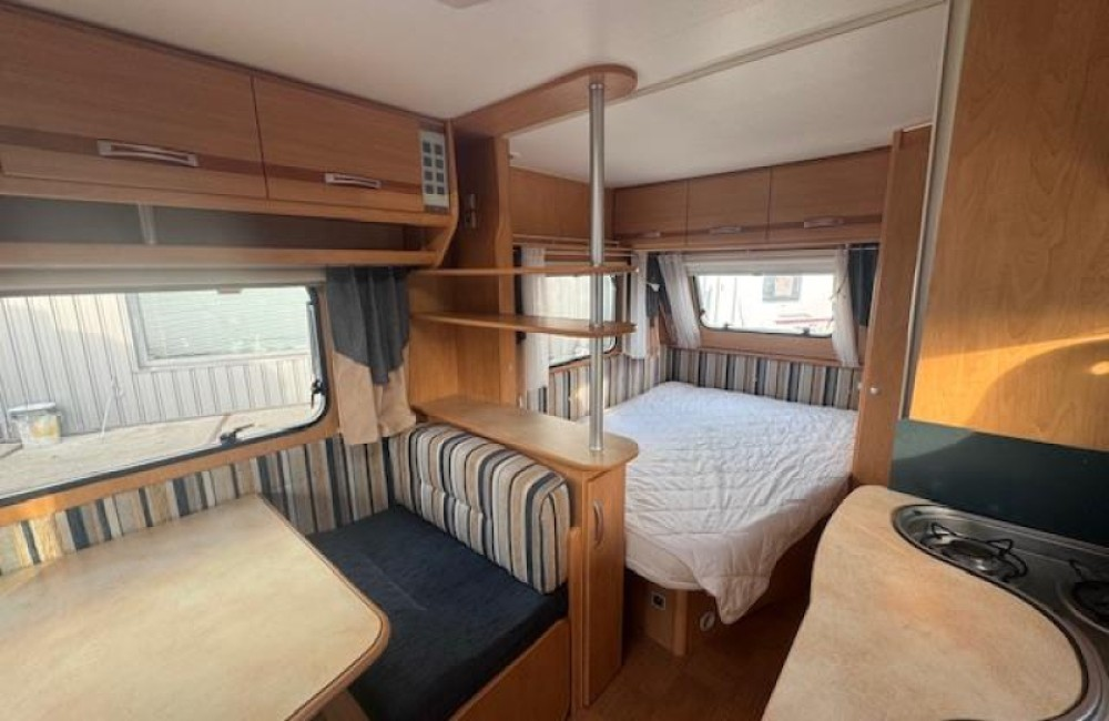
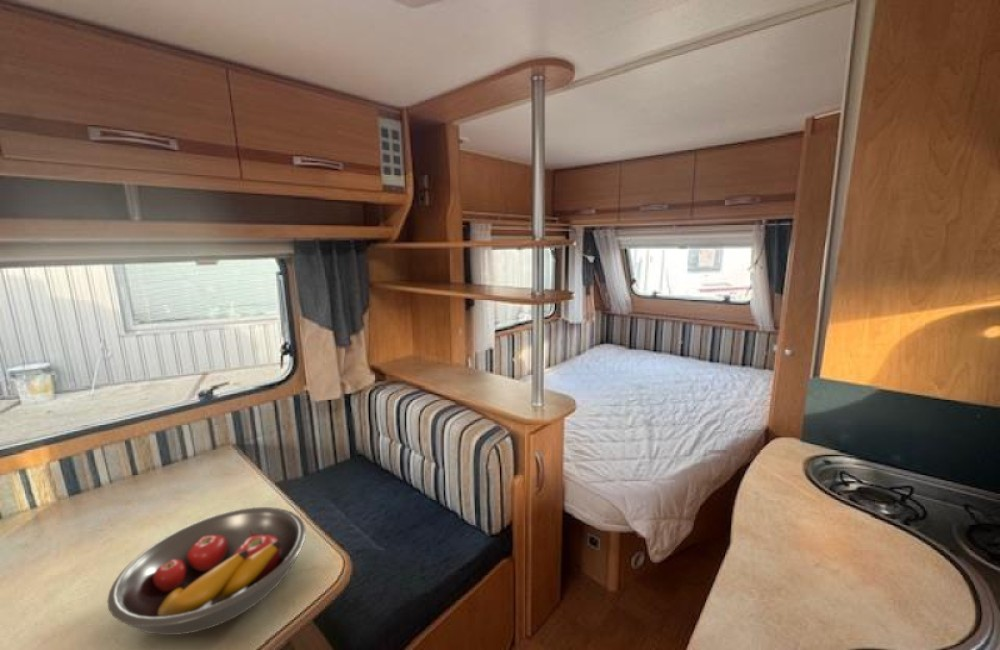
+ fruit bowl (219, 568)
